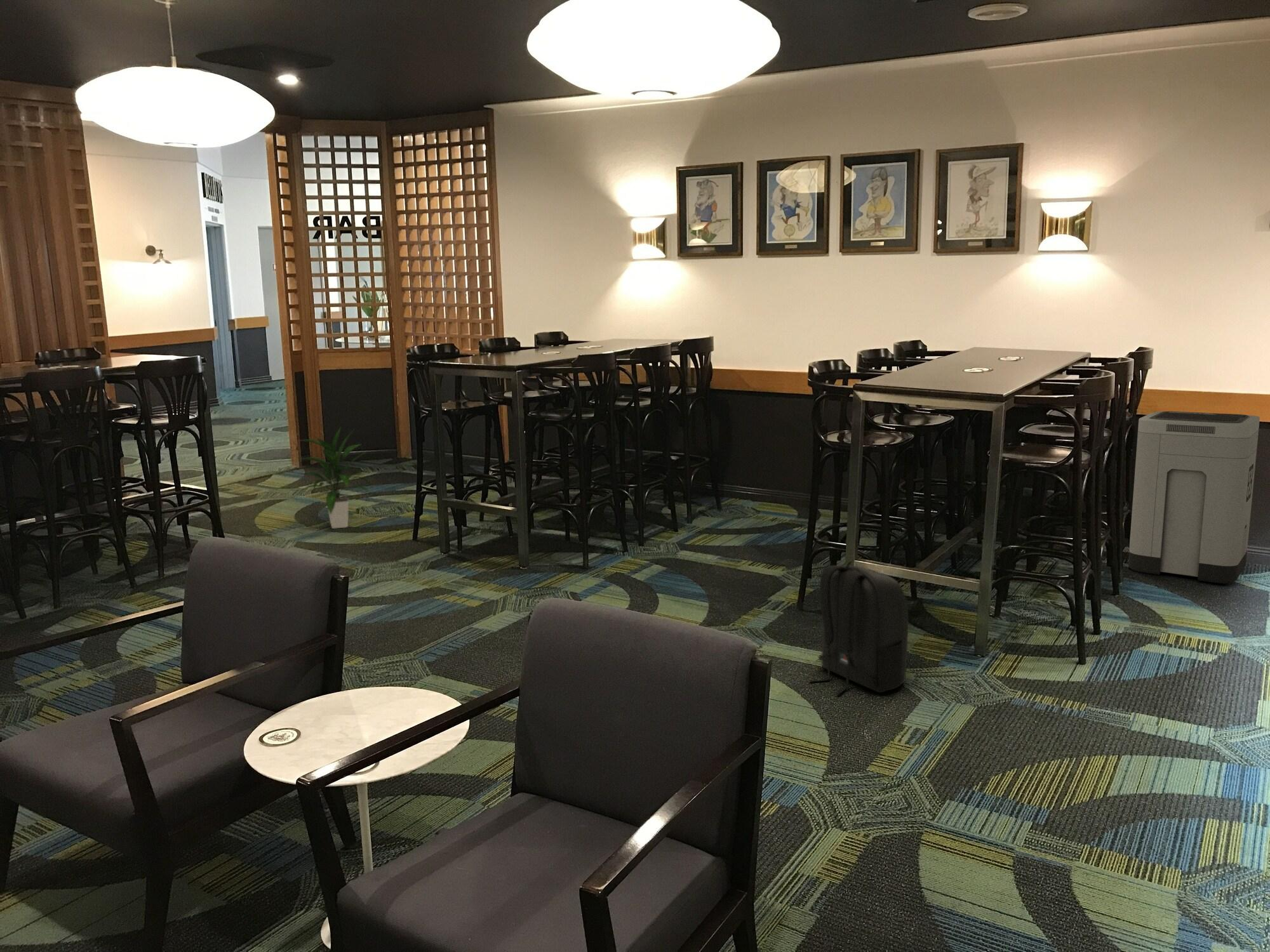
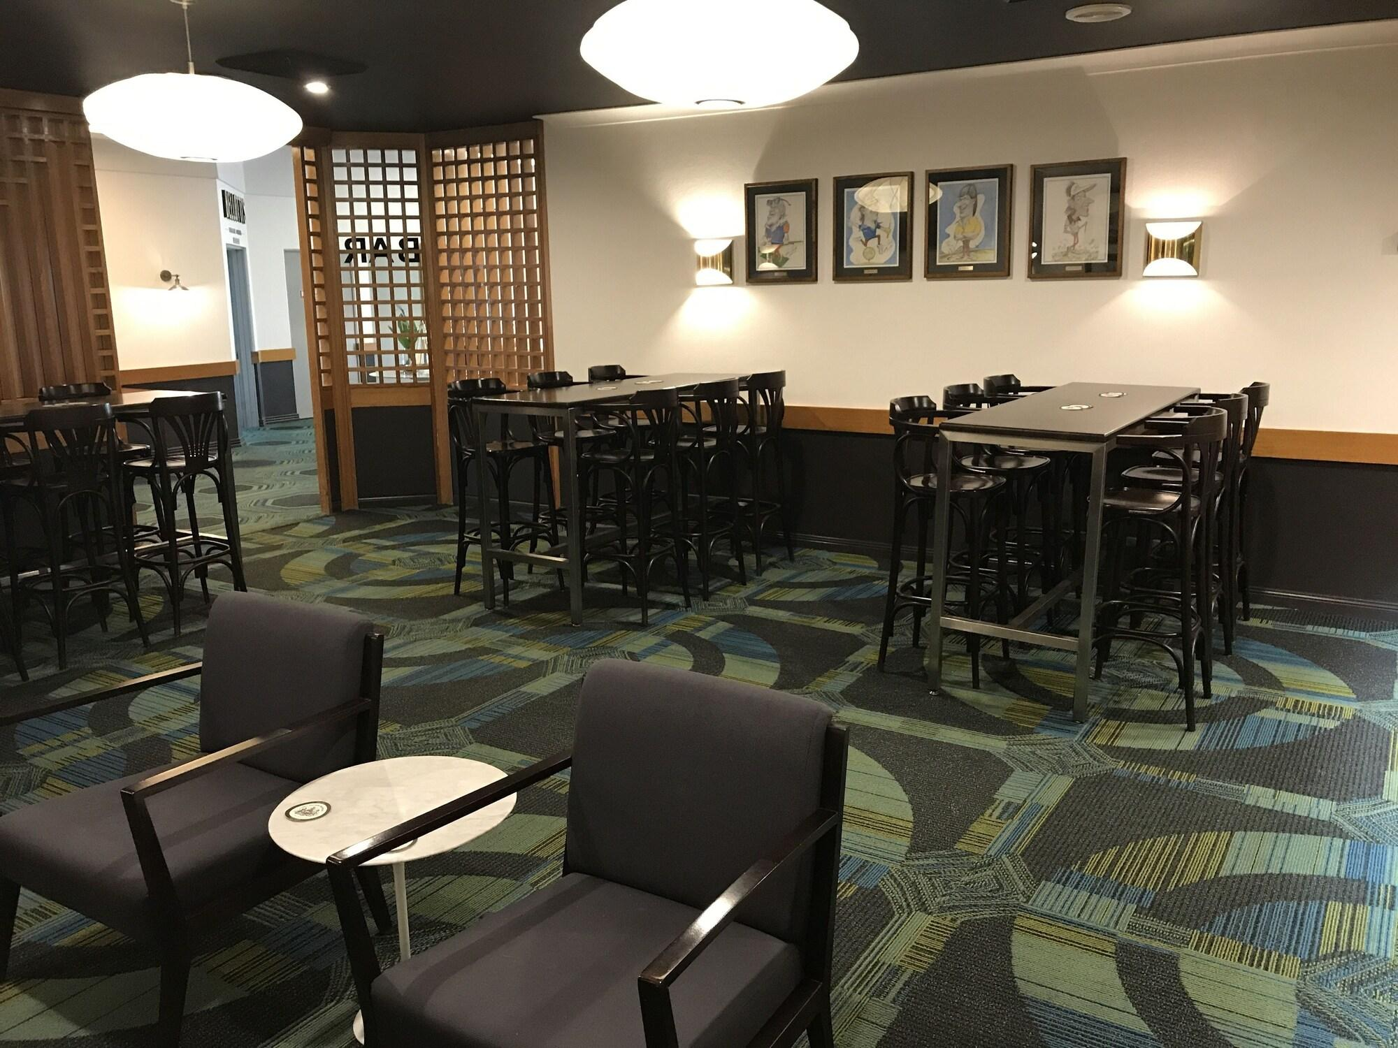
- trash can (1193, 493)
- indoor plant (334, 477)
- backpack (855, 620)
